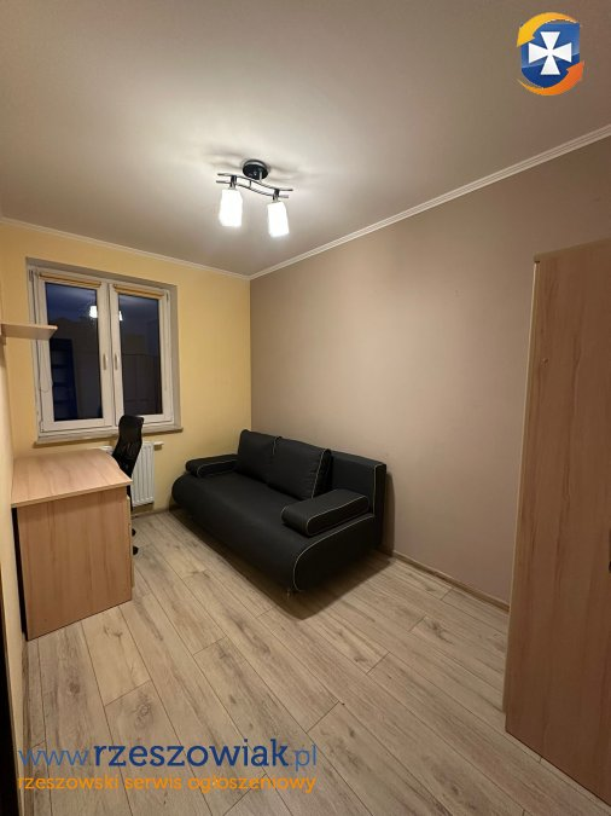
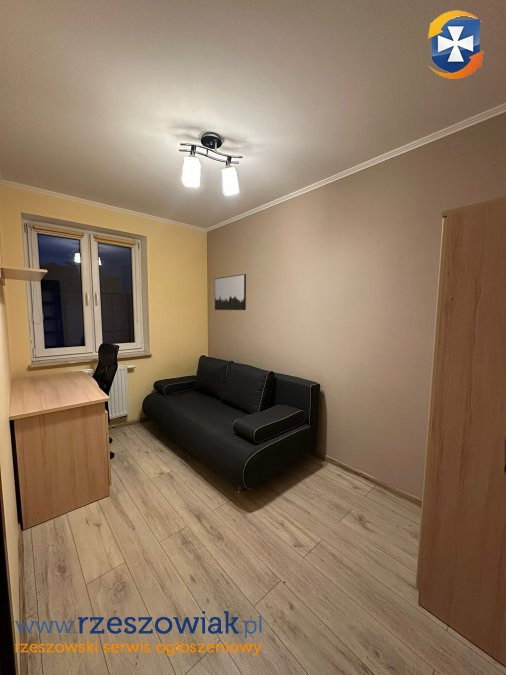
+ wall art (229, 293)
